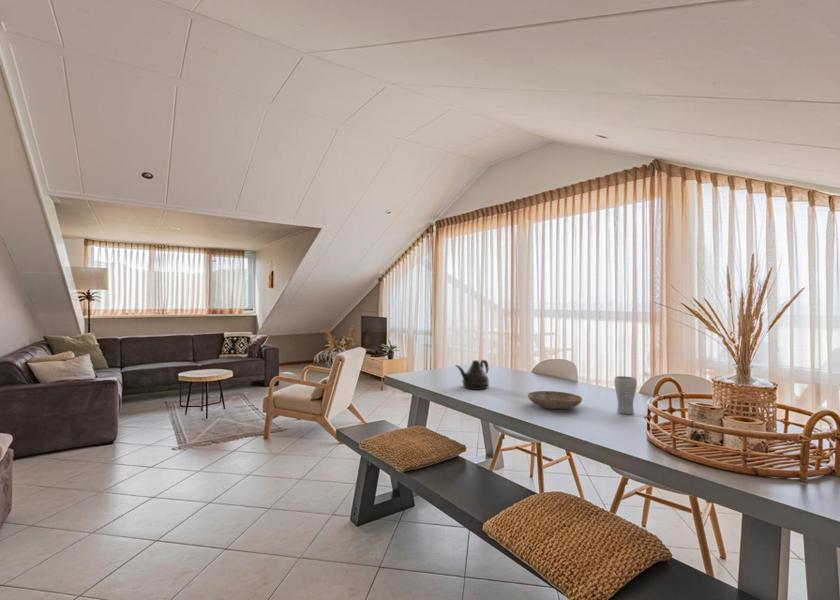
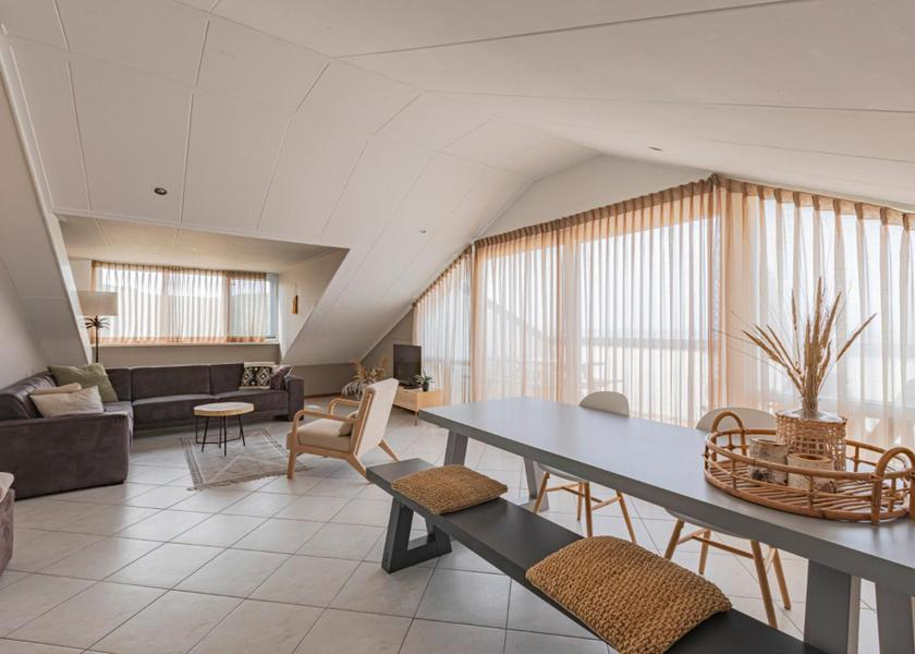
- teapot (471, 374)
- drinking glass (625, 395)
- ceramic bowl (554, 400)
